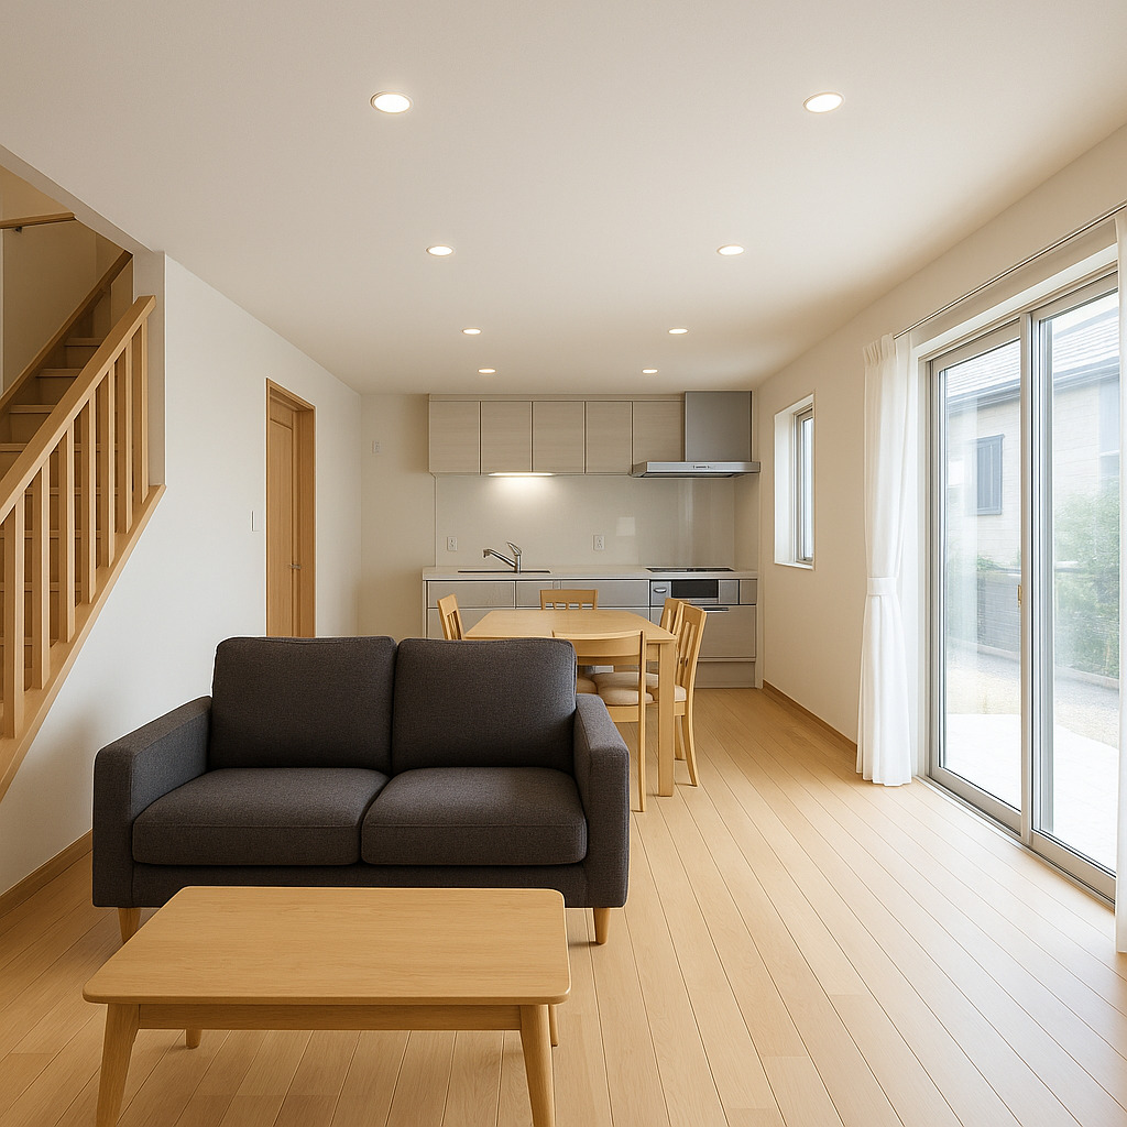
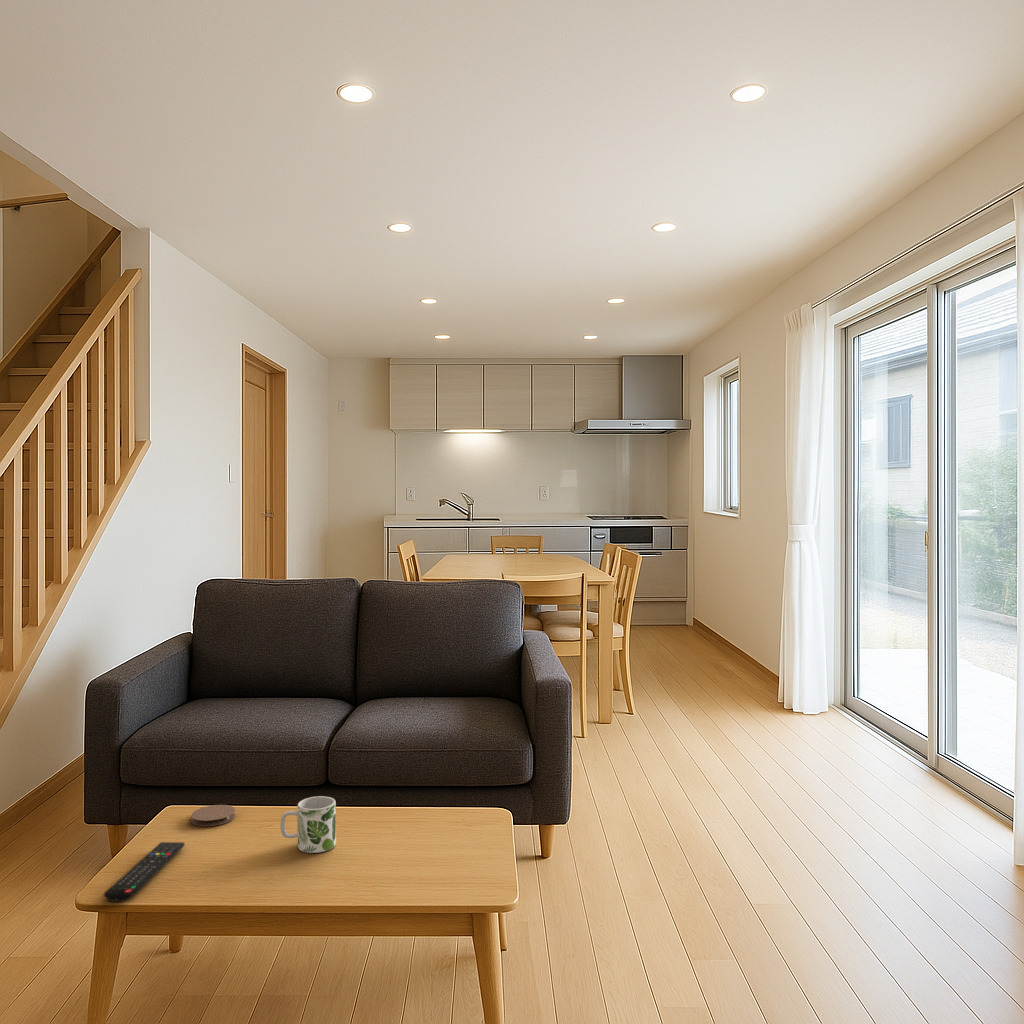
+ coaster (213, 815)
+ remote control (146, 869)
+ mug (308, 824)
